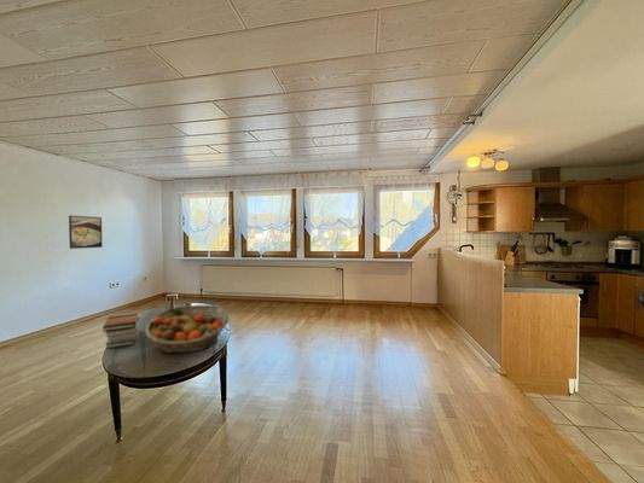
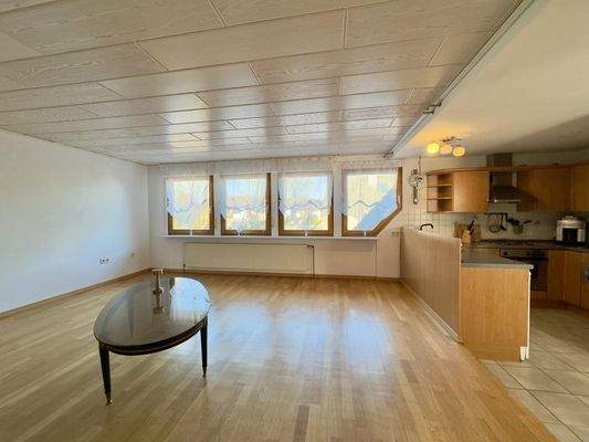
- fruit basket (188, 327)
- book stack (122, 330)
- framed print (86, 232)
